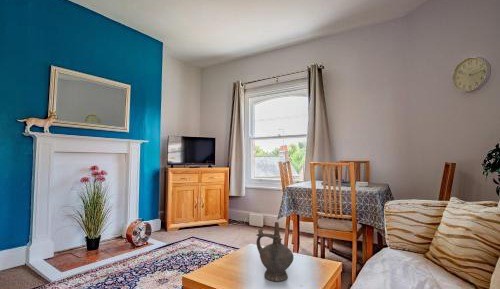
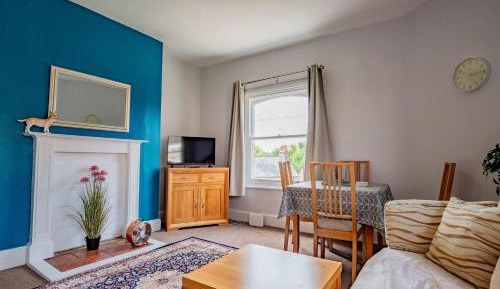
- ceremonial vessel (274, 248)
